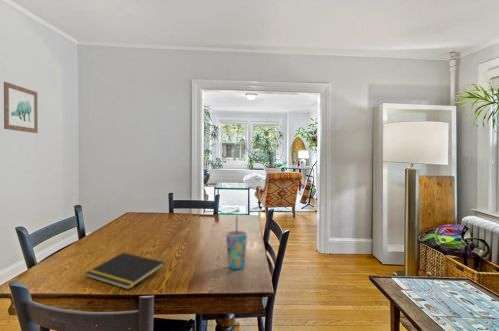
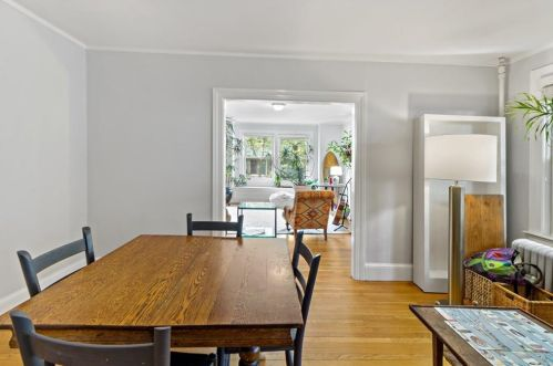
- cup (236, 241)
- notepad (125, 269)
- wall art (21, 109)
